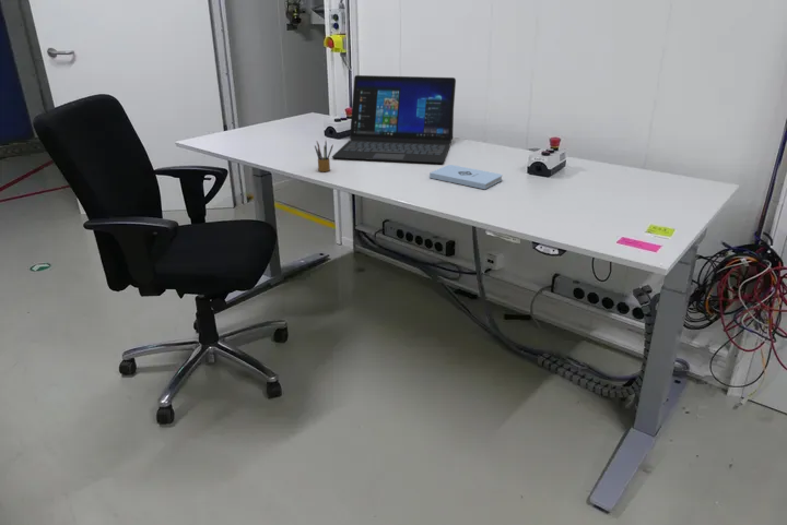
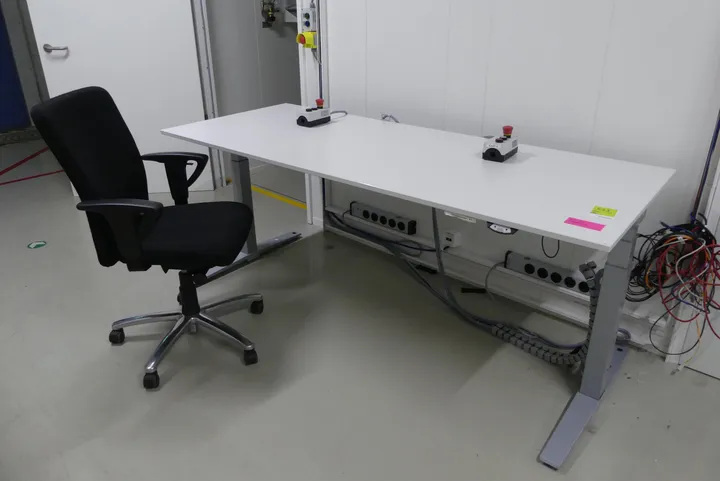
- laptop (396, 116)
- notepad (466, 176)
- pencil box (324, 156)
